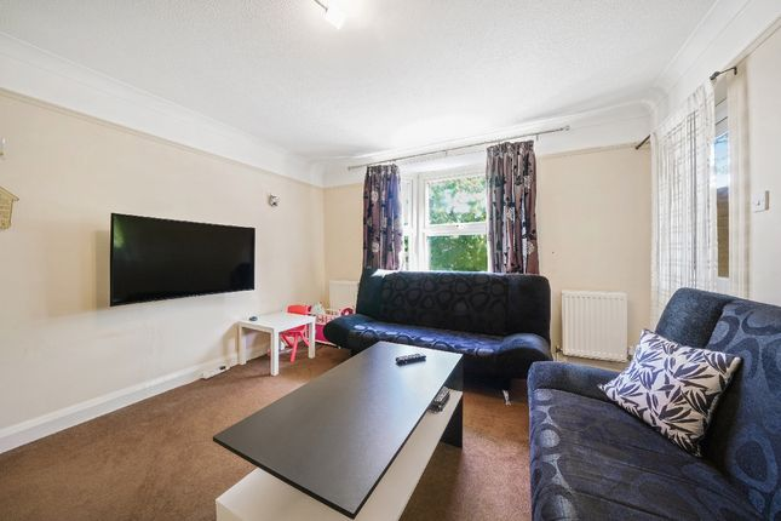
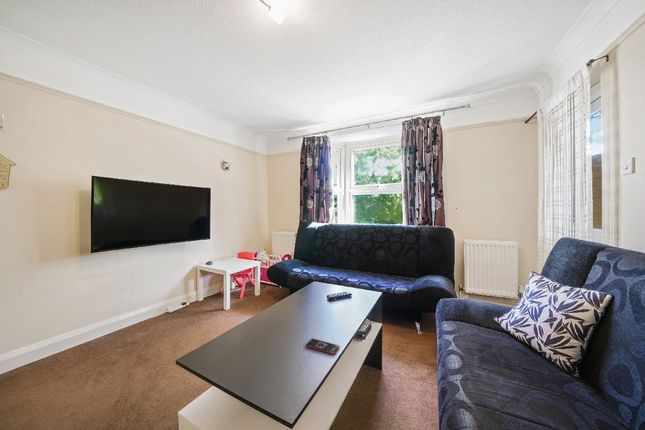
+ smartphone (322, 346)
